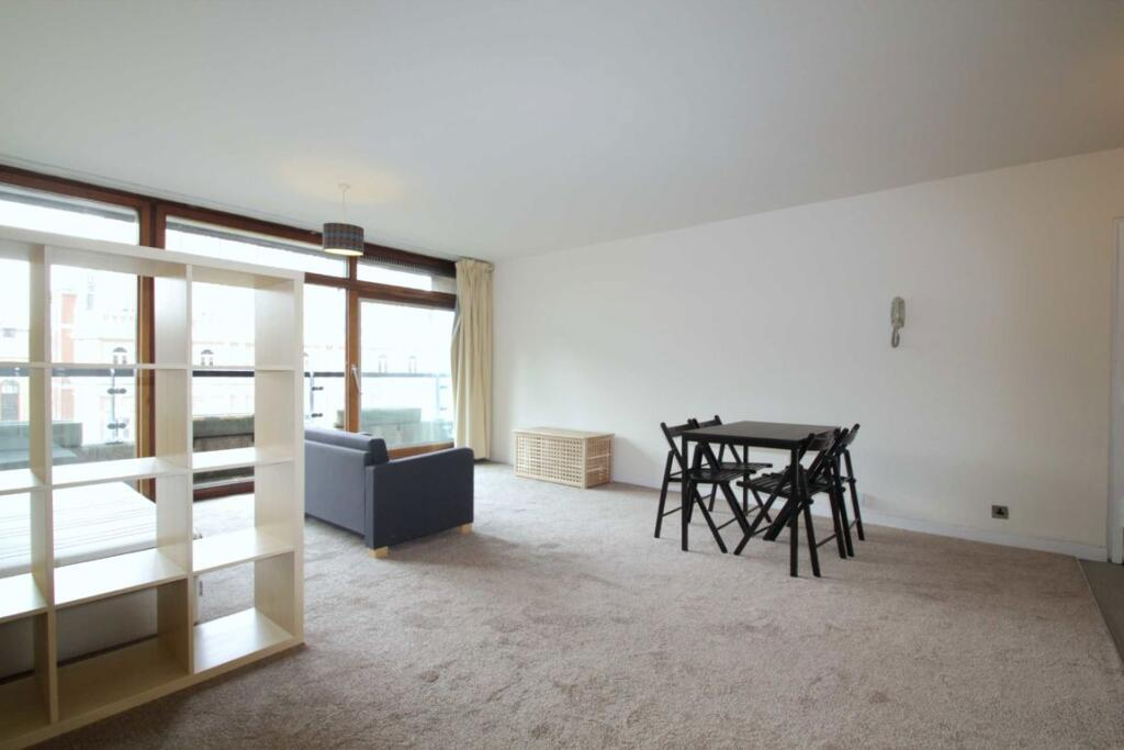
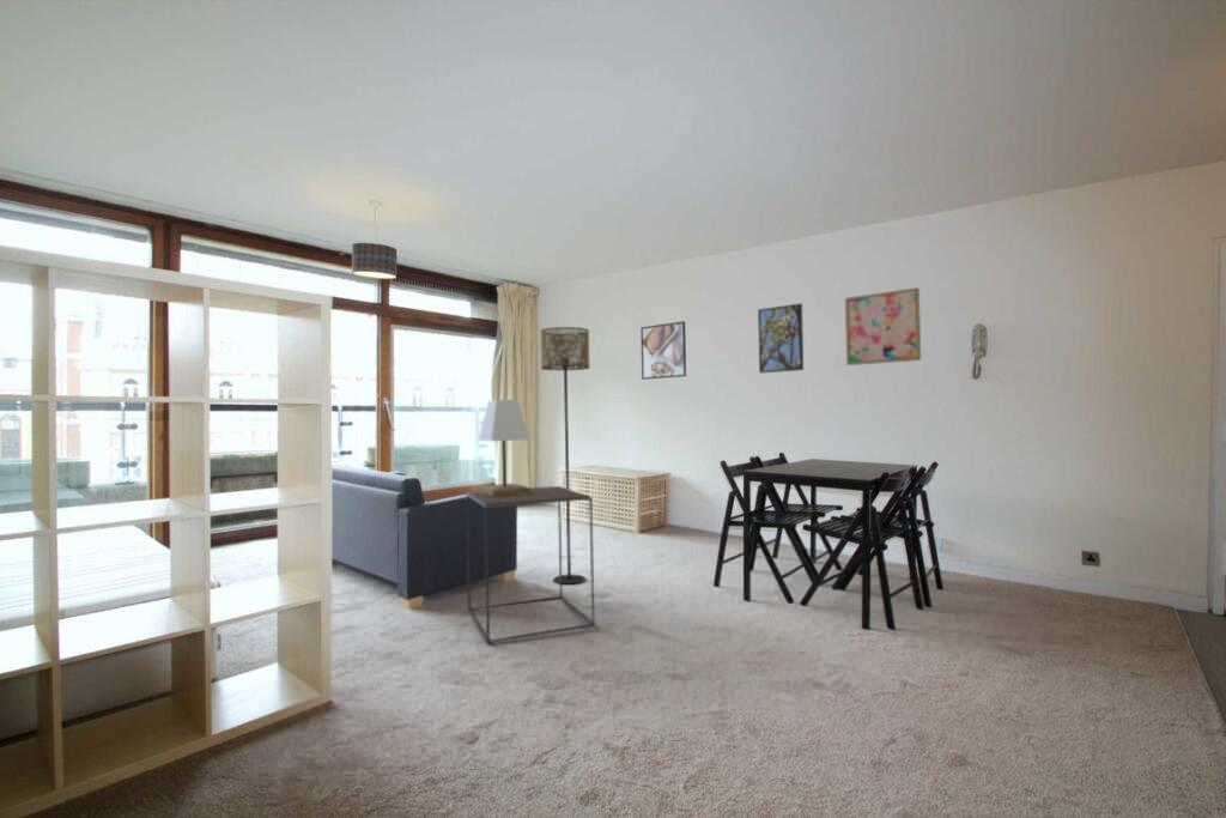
+ side table (559, 556)
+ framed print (779, 339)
+ floor lamp (566, 454)
+ lamp (503, 446)
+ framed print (662, 351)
+ wall art (881, 327)
